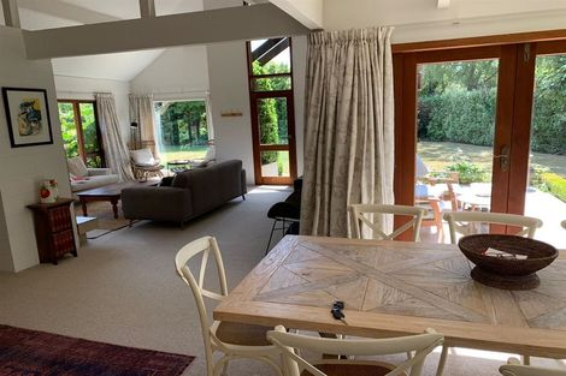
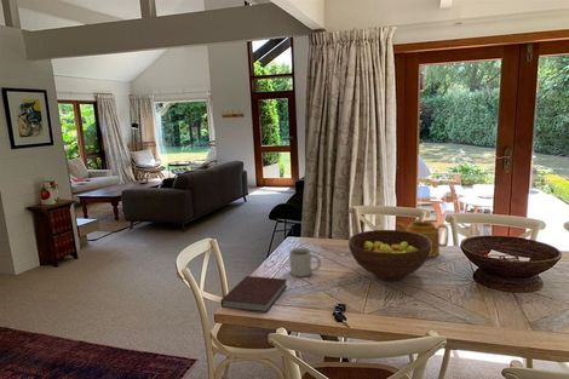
+ notebook (255, 292)
+ mug (305, 262)
+ fruit bowl (389, 258)
+ teapot (423, 235)
